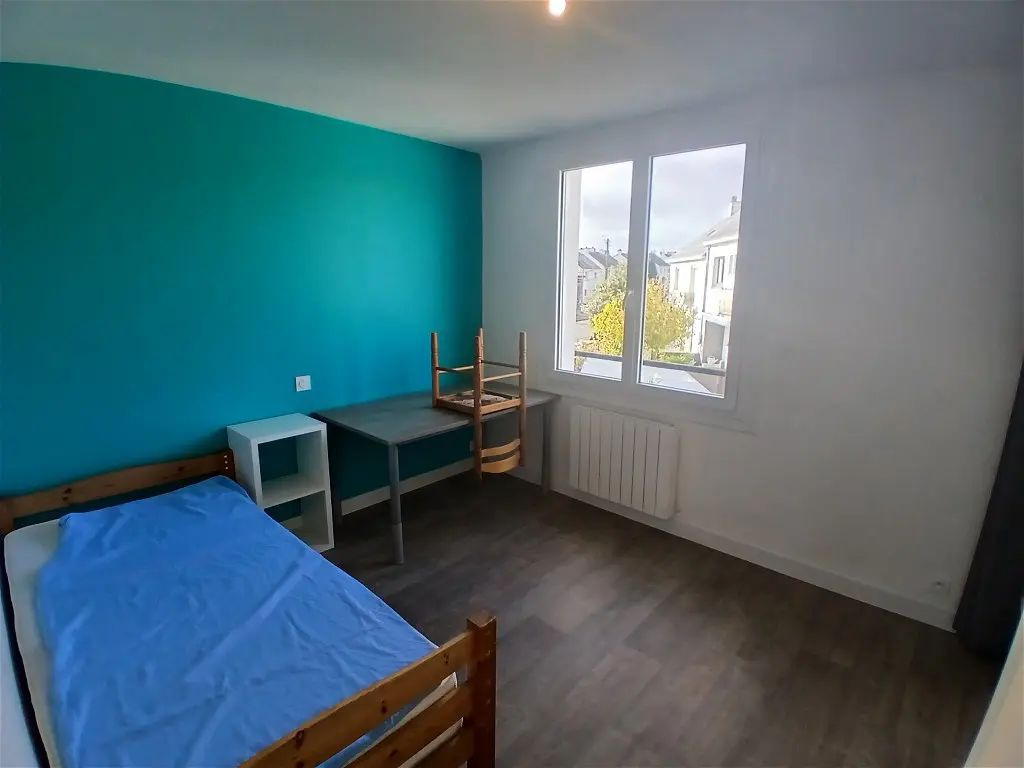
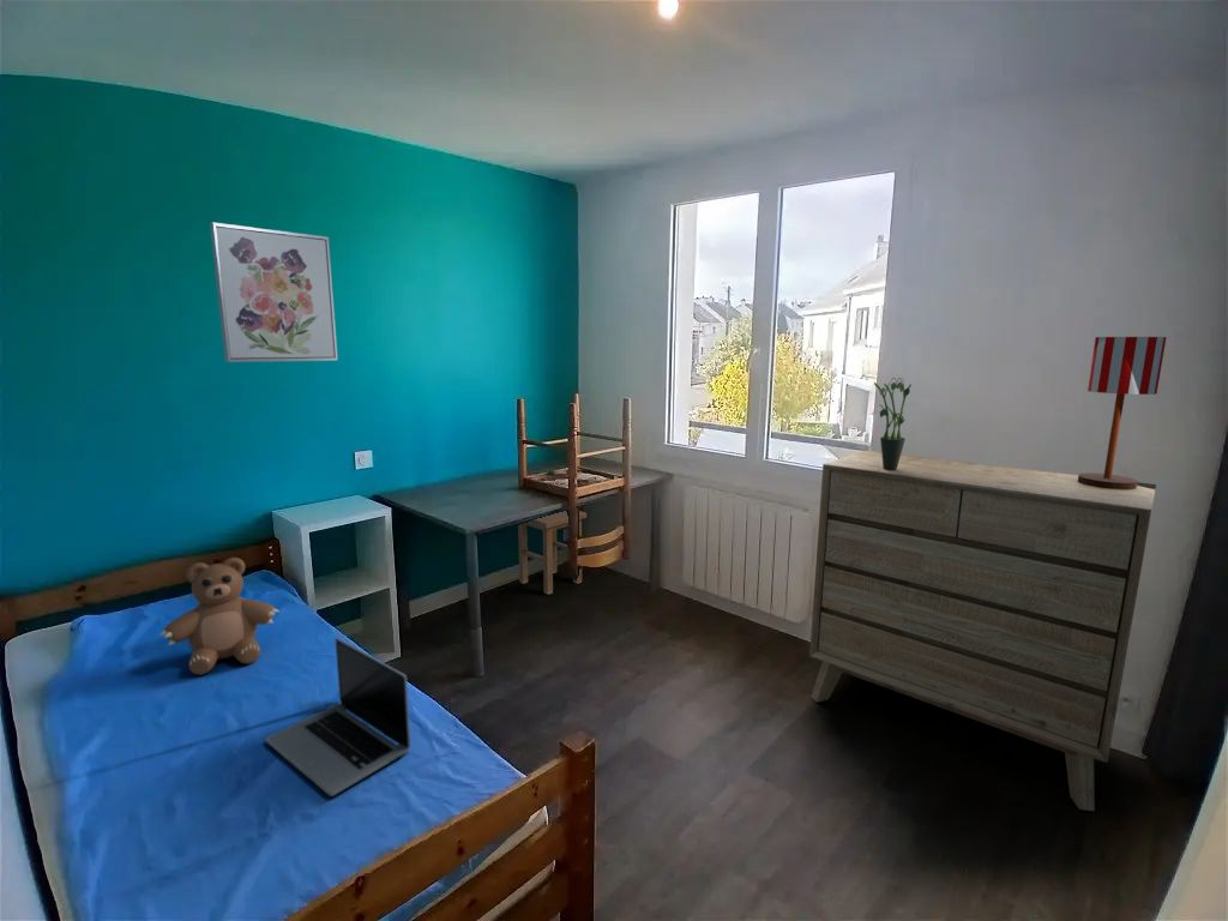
+ wall art (278, 296)
+ laptop (335, 709)
+ table lamp (1118, 411)
+ dresser (962, 602)
+ teddy bear (221, 612)
+ stool (549, 547)
+ potted plant (889, 423)
